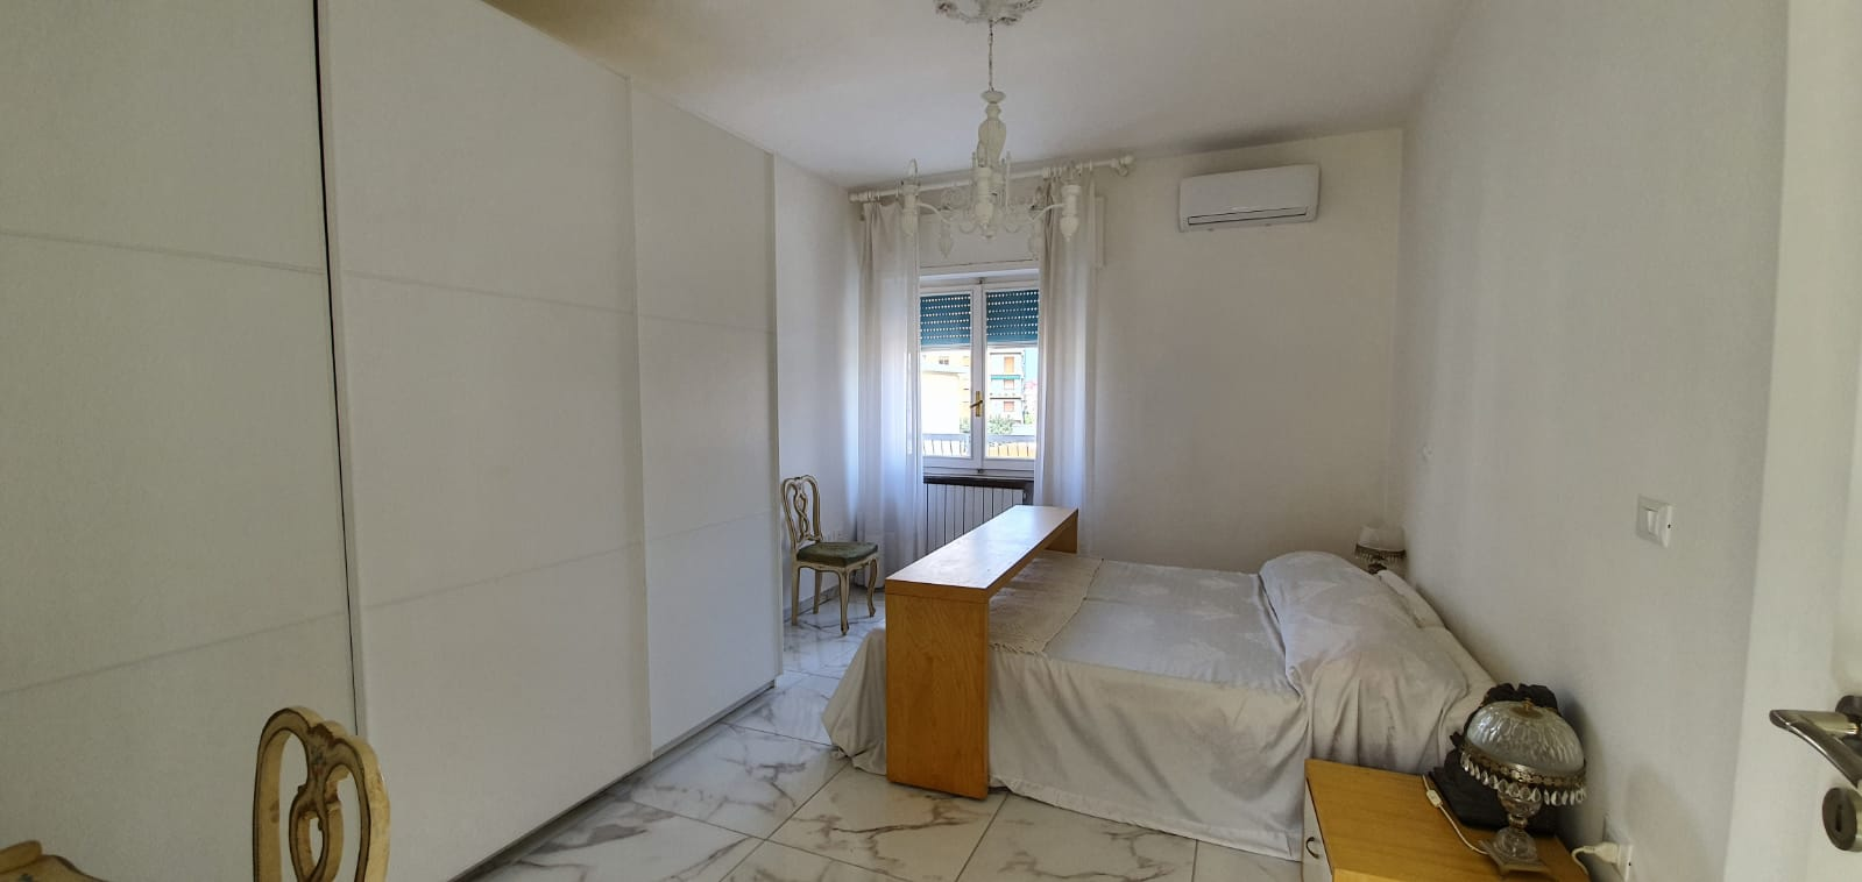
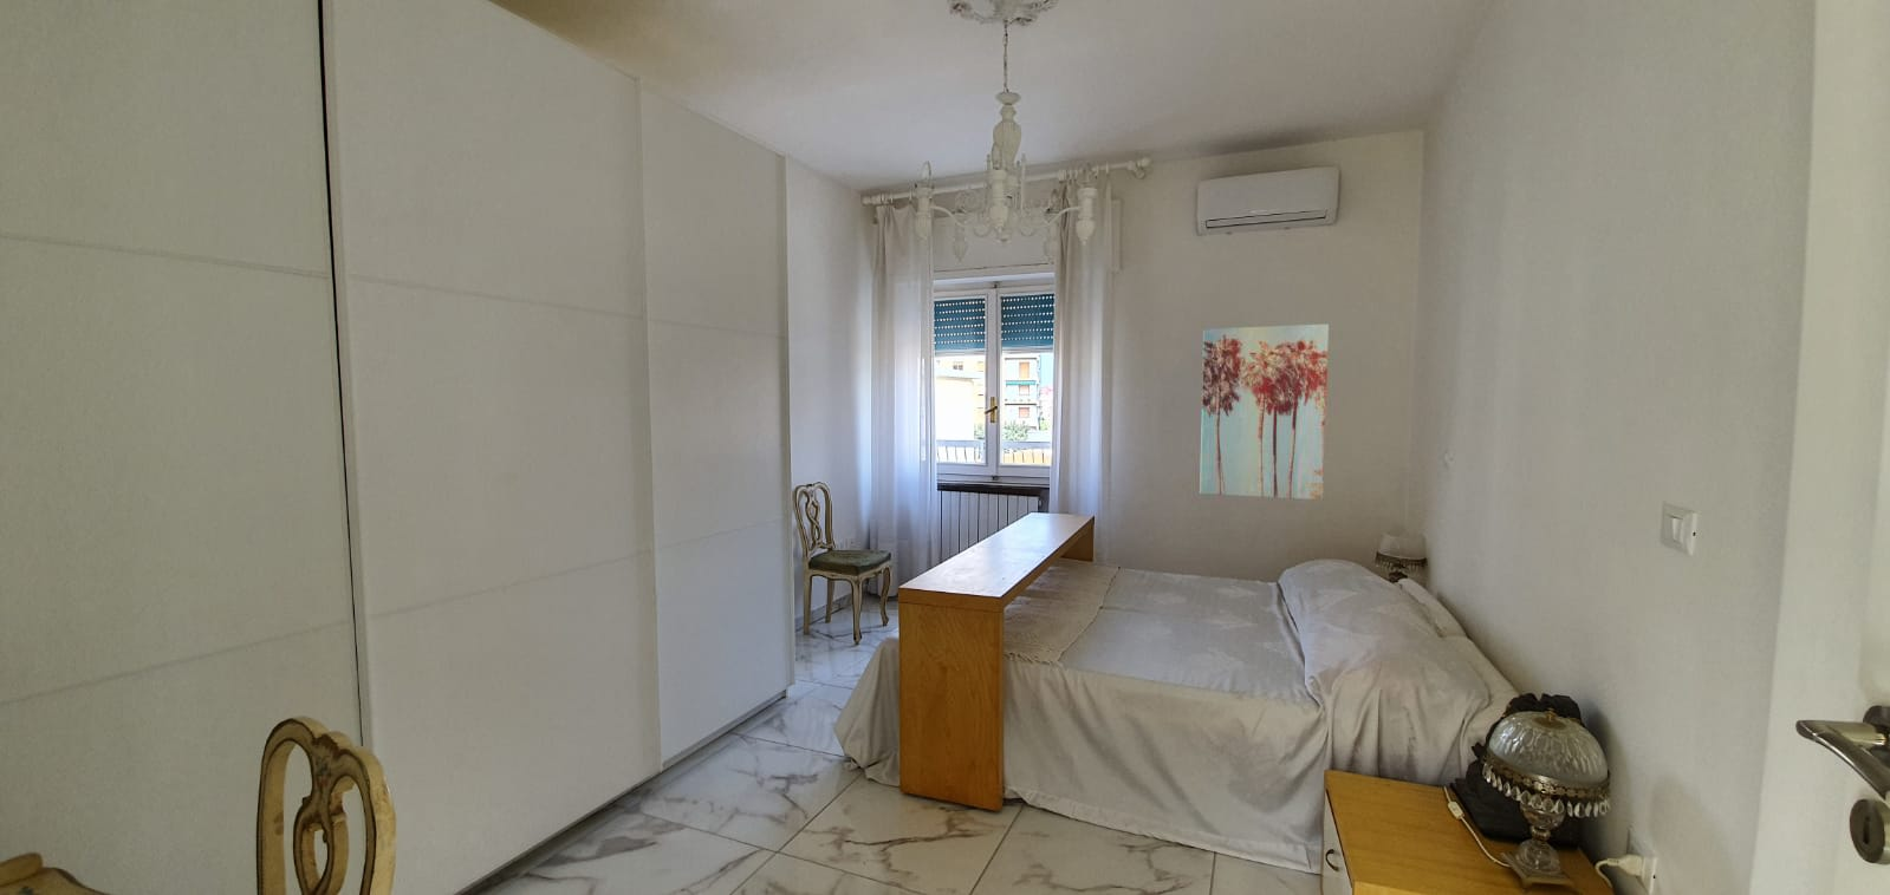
+ wall art (1261, 412)
